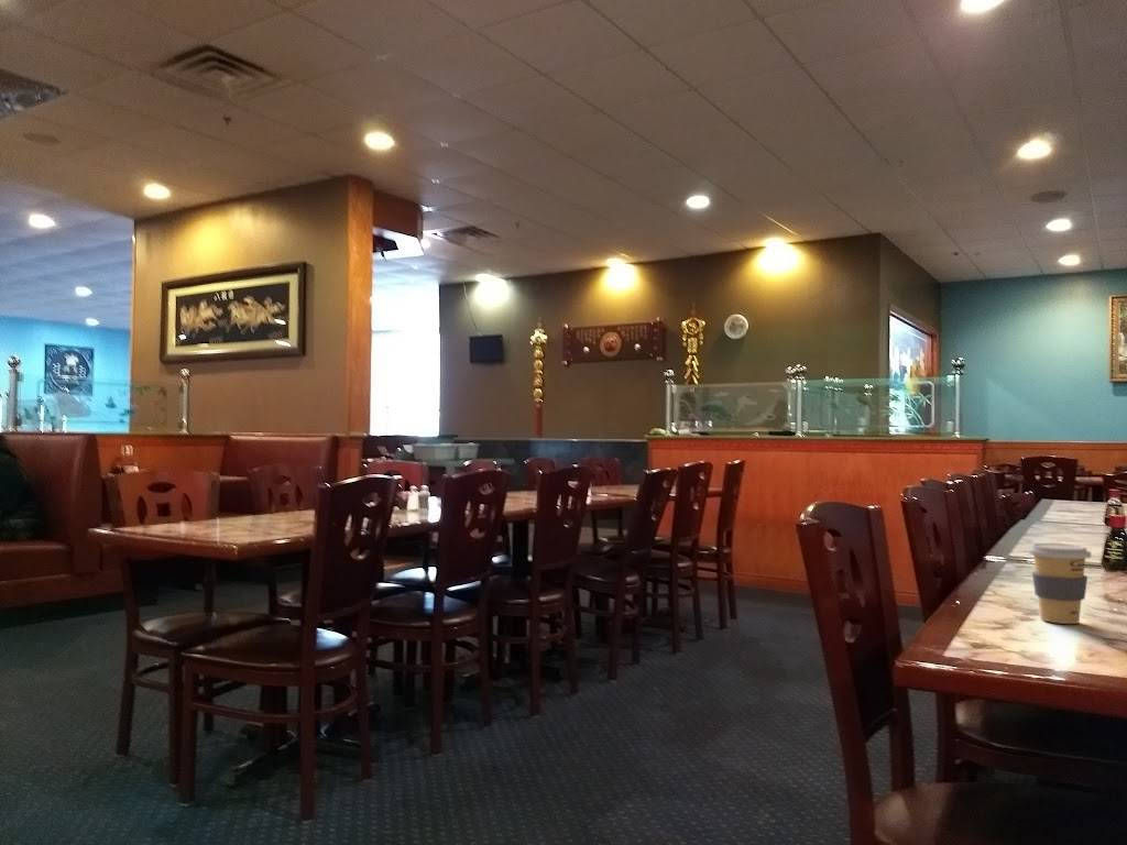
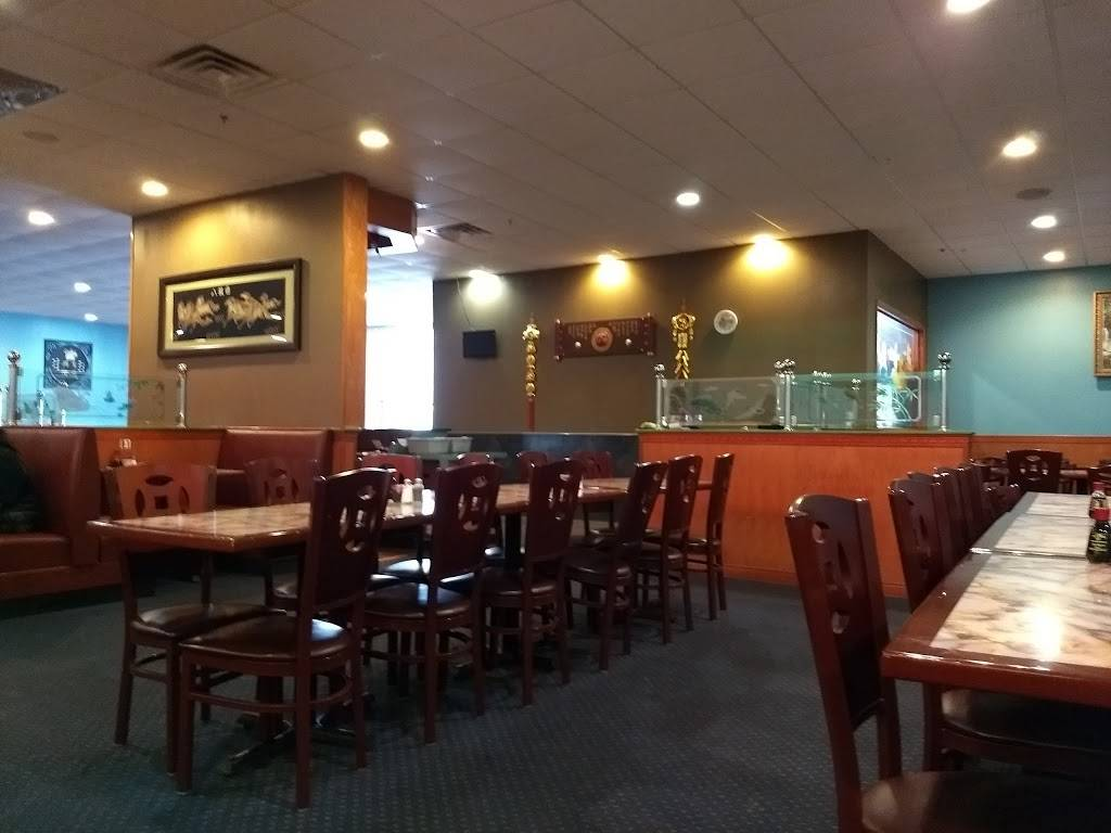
- coffee cup (1059, 582)
